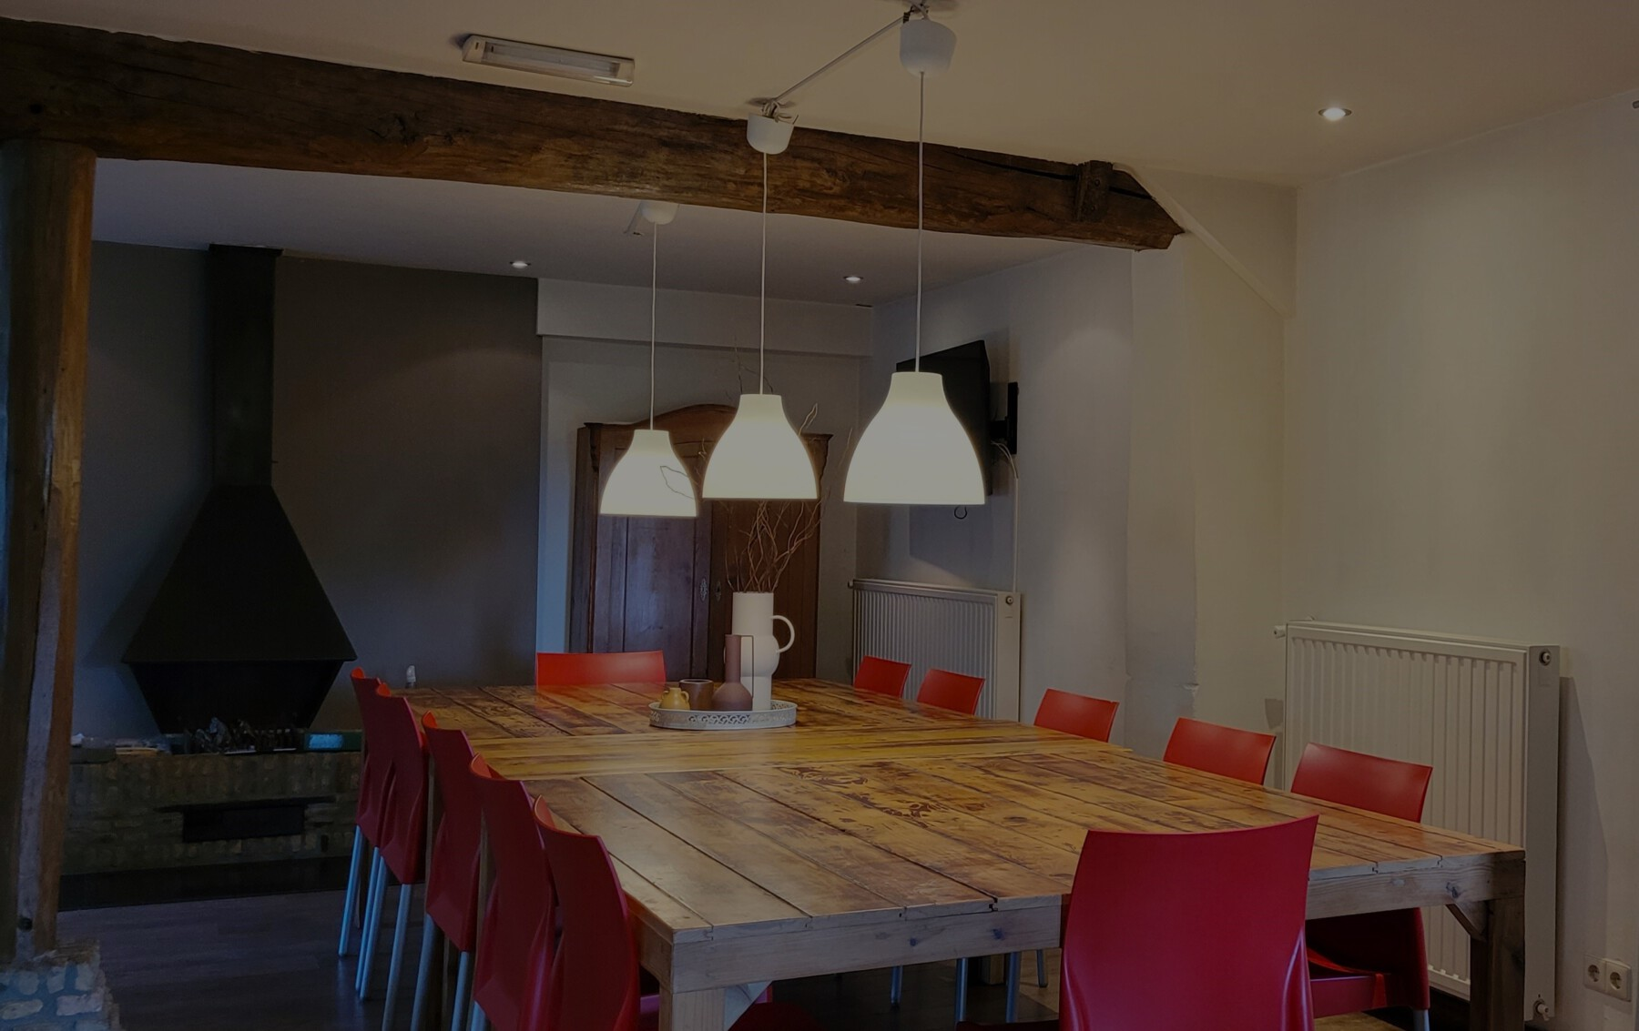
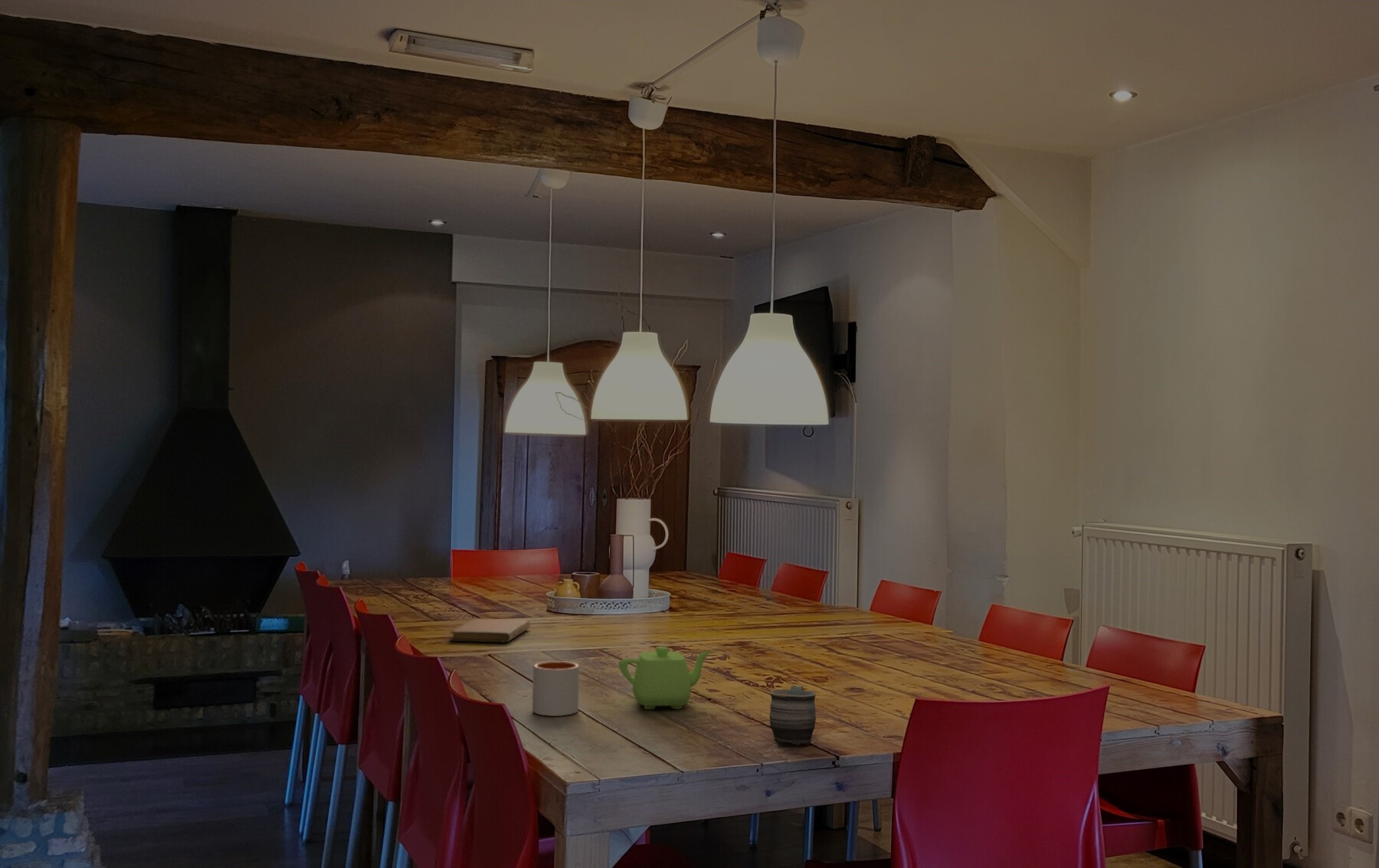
+ mug (792, 714)
+ notebook (491, 630)
+ teapot (664, 674)
+ mug (555, 686)
